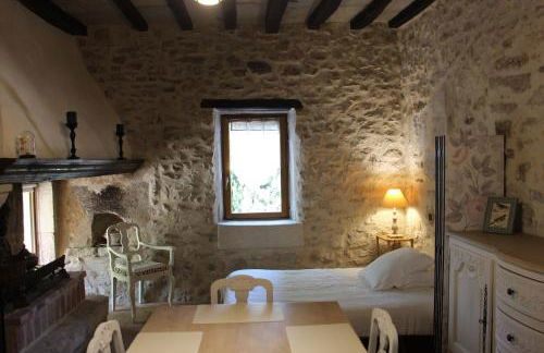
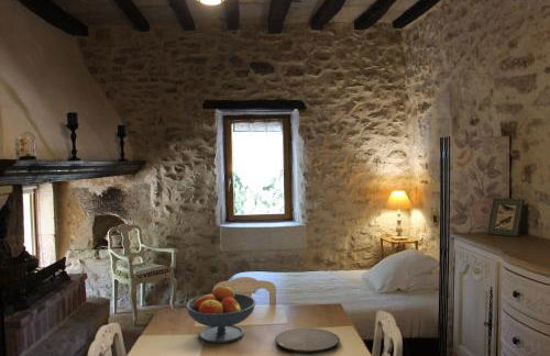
+ fruit bowl (221, 312)
+ plate (307, 338)
